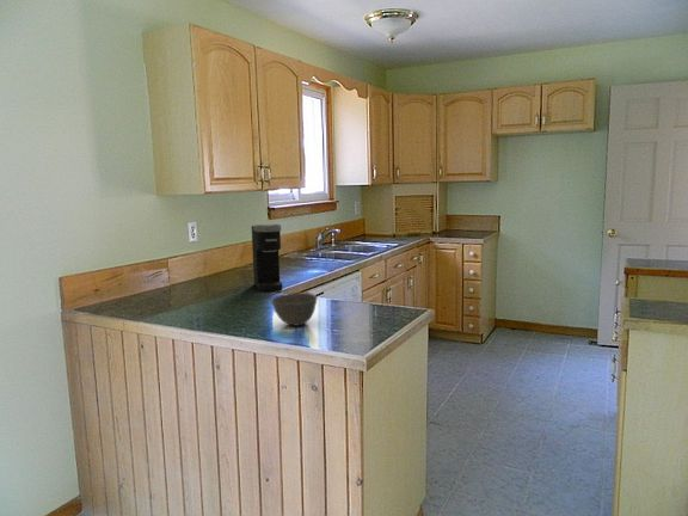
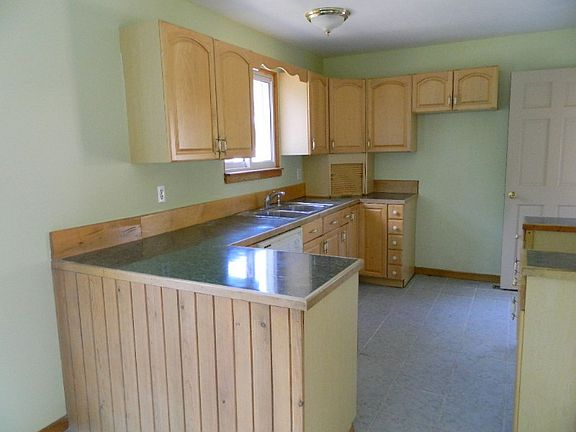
- coffee maker (266, 256)
- bowl (295, 311)
